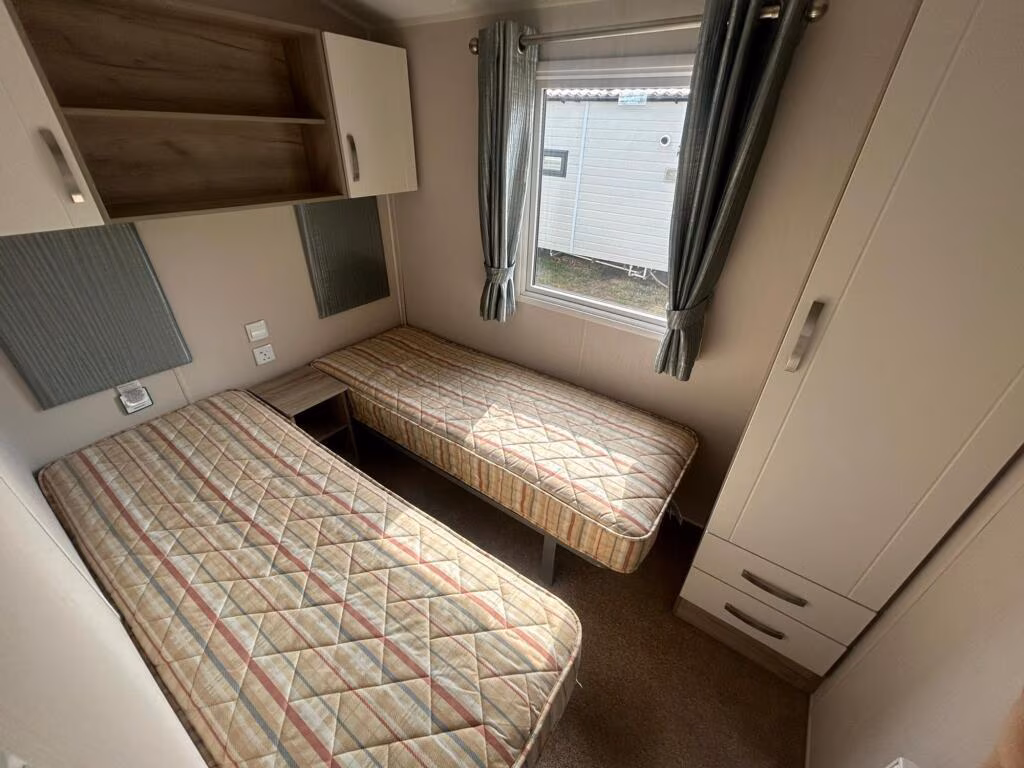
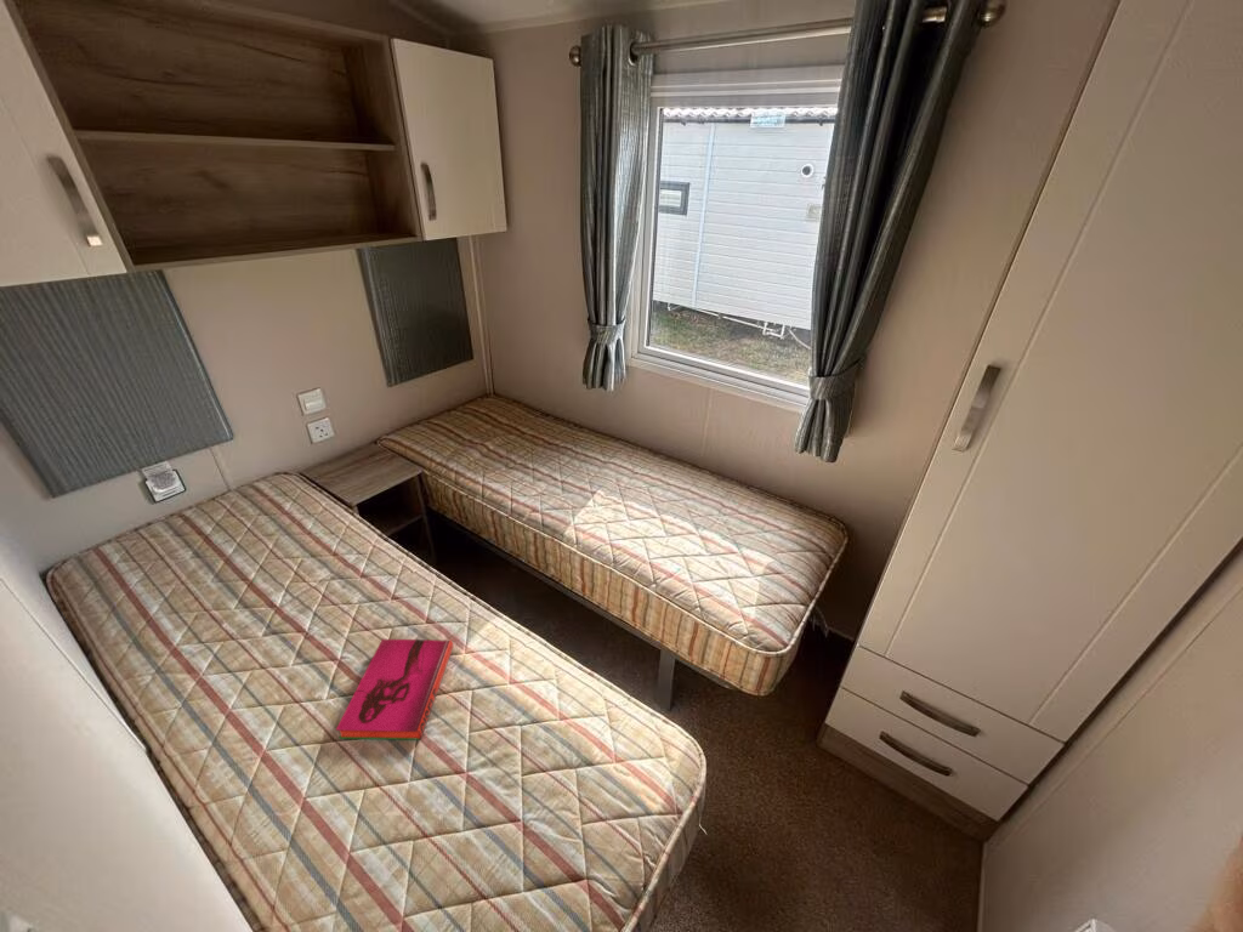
+ hardback book (401, 684)
